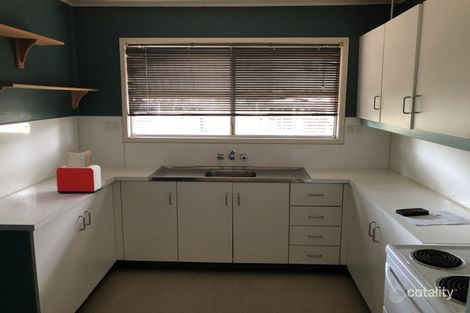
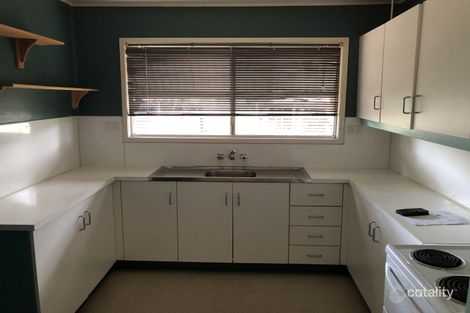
- toaster (77, 171)
